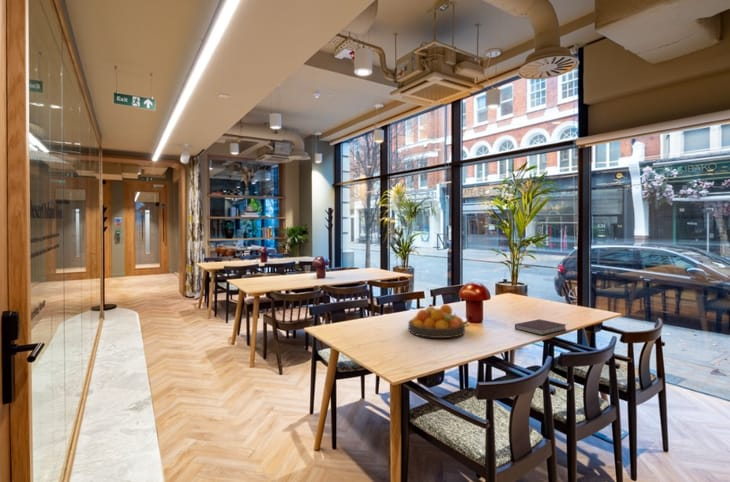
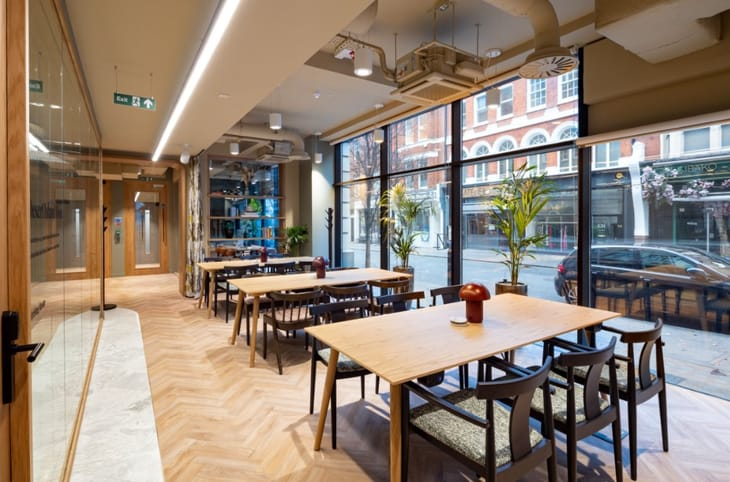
- notebook (540, 326)
- fruit bowl (436, 318)
